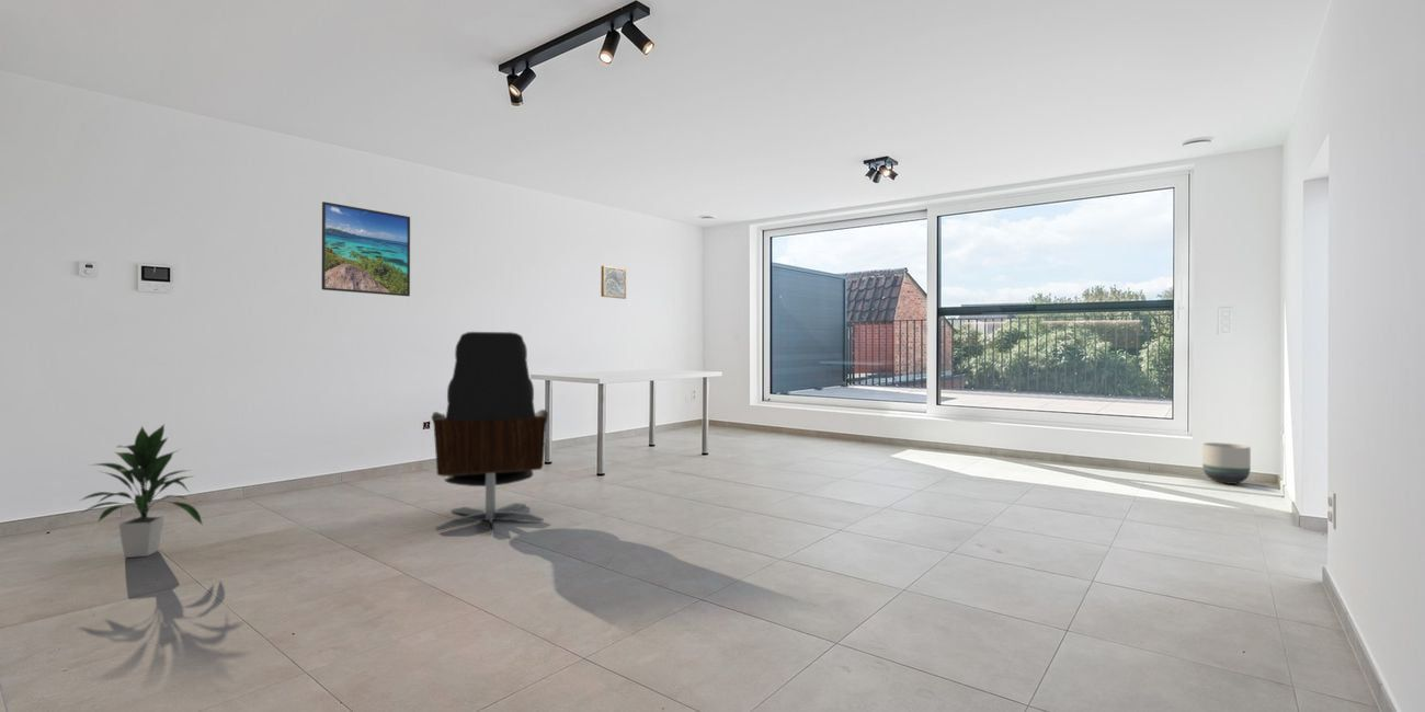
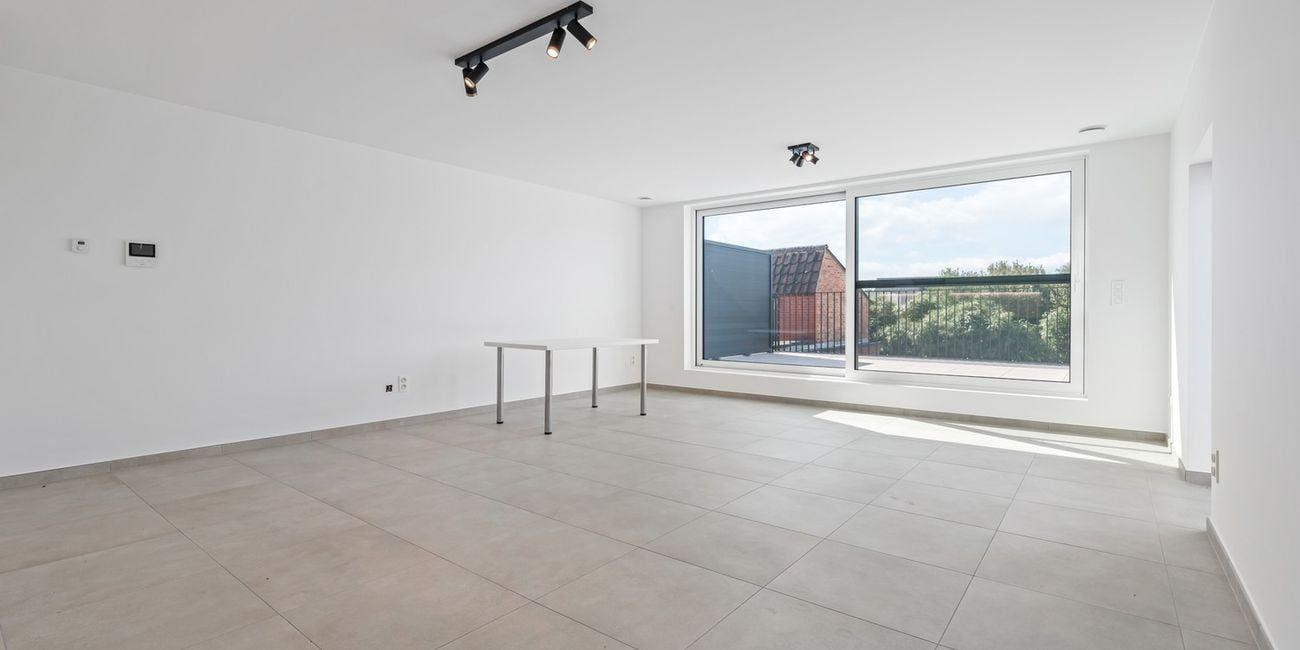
- indoor plant (145, 490)
- planter (1226, 463)
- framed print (367, 251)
- wall art (613, 282)
- office chair (490, 425)
